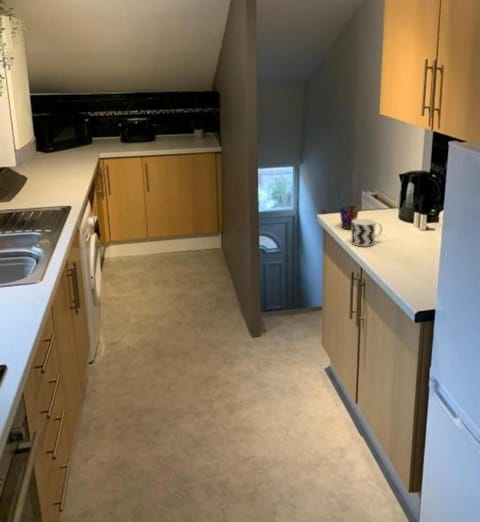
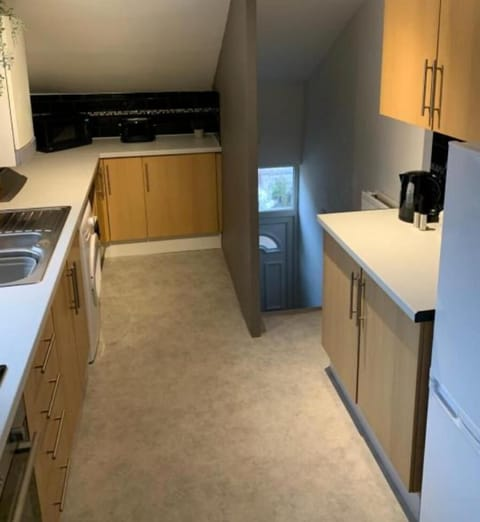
- cup (367, 232)
- cup (348, 217)
